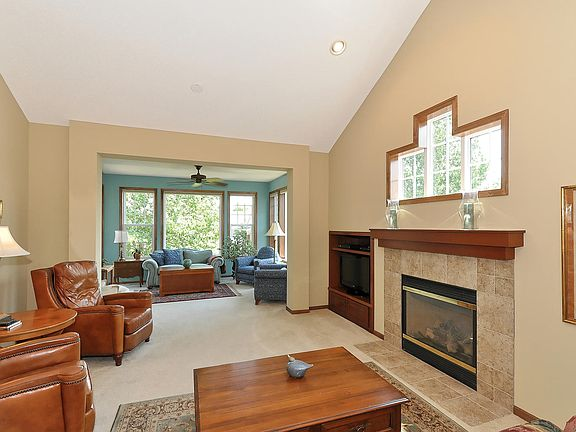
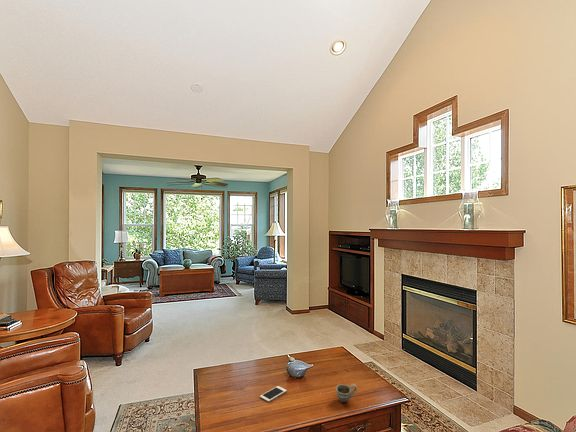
+ cup (345, 392)
+ cell phone (273, 393)
